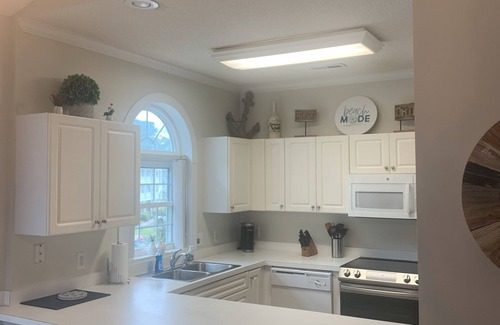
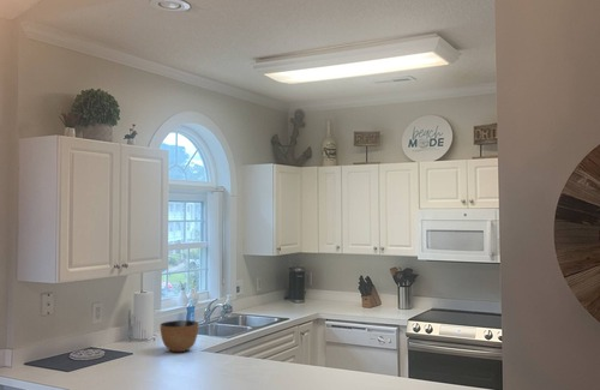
+ bowl (179, 336)
